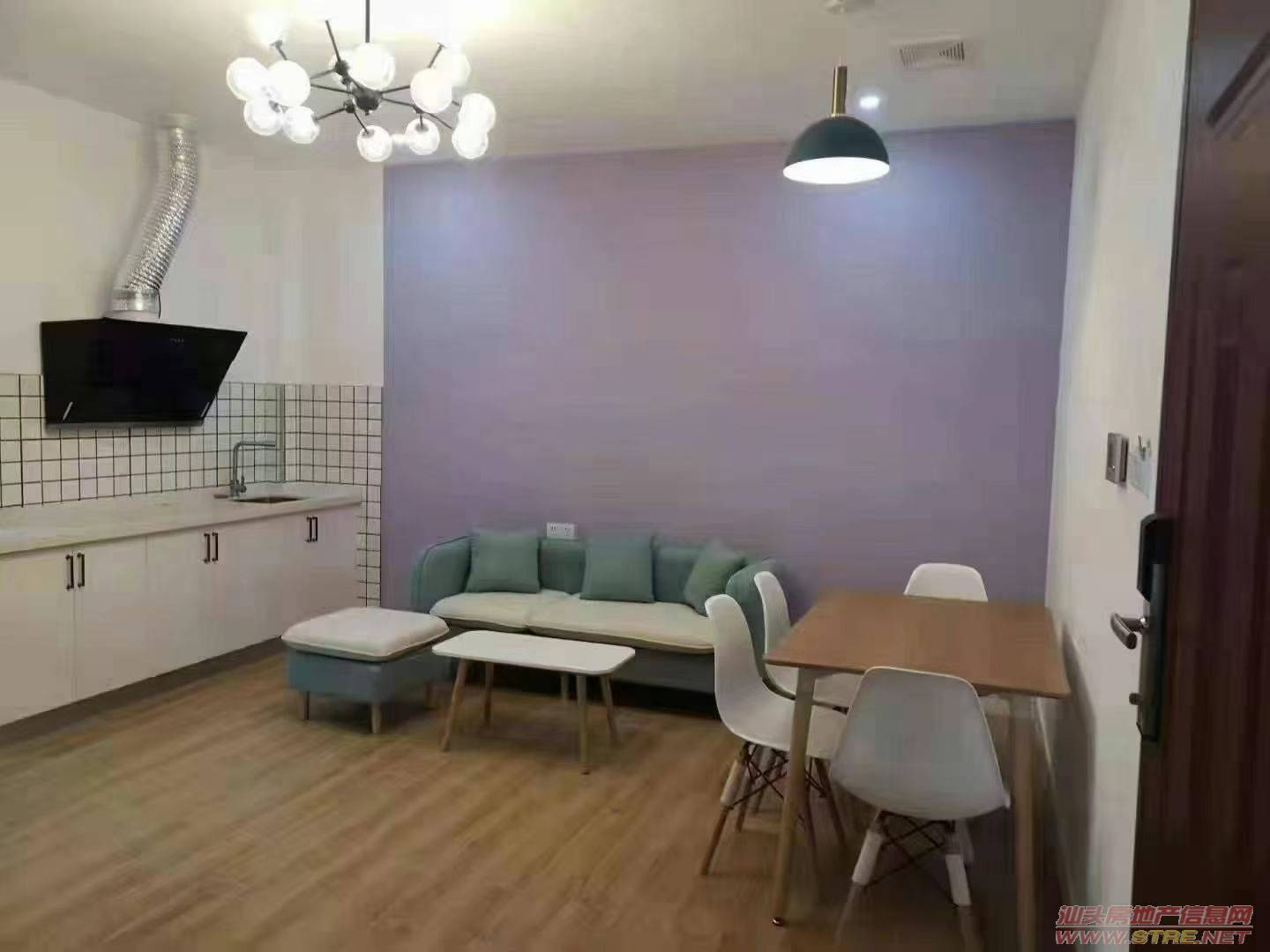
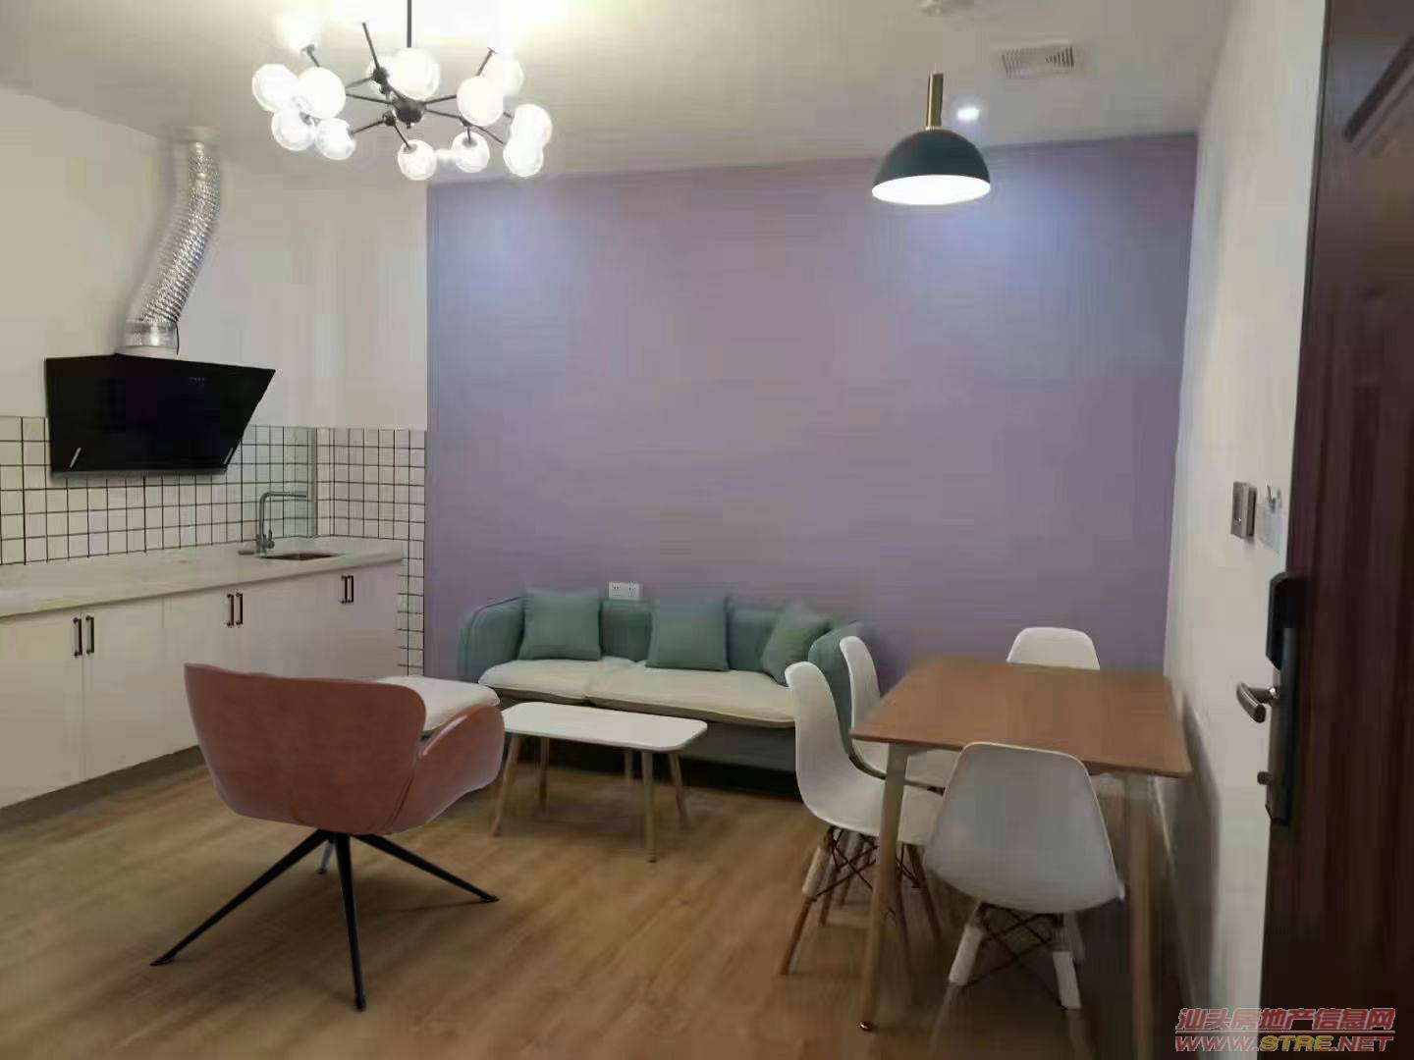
+ armchair (342, 789)
